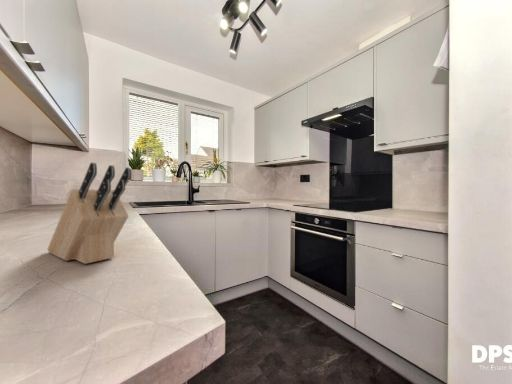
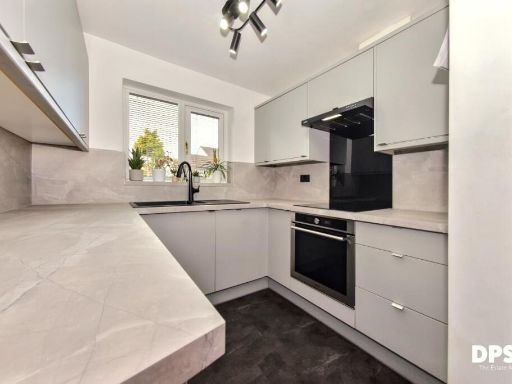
- knife block (89, 211)
